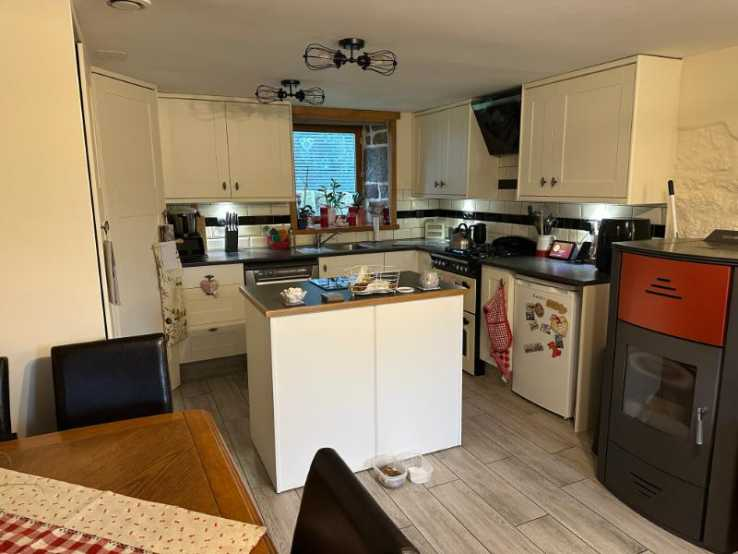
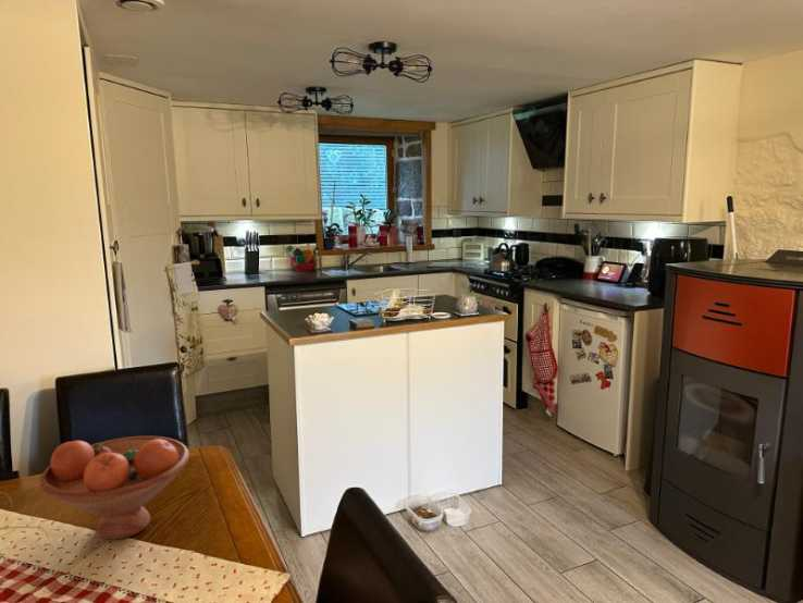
+ fruit bowl (120, 482)
